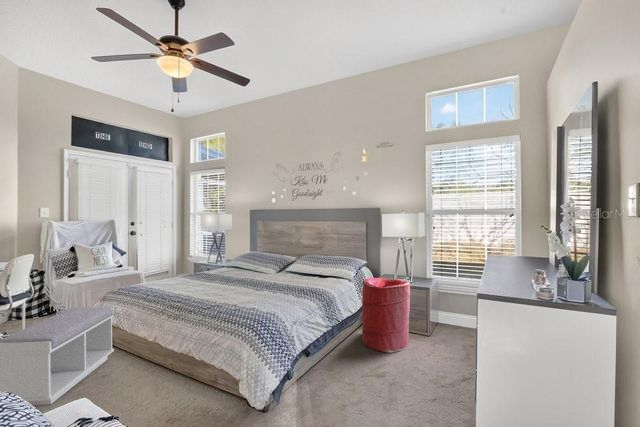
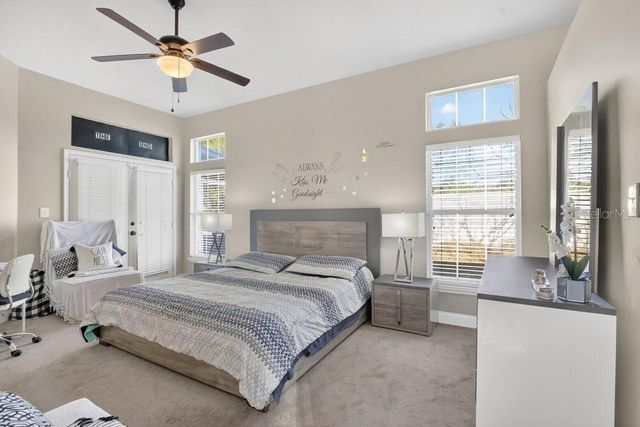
- bench (63, 349)
- laundry hamper (385, 310)
